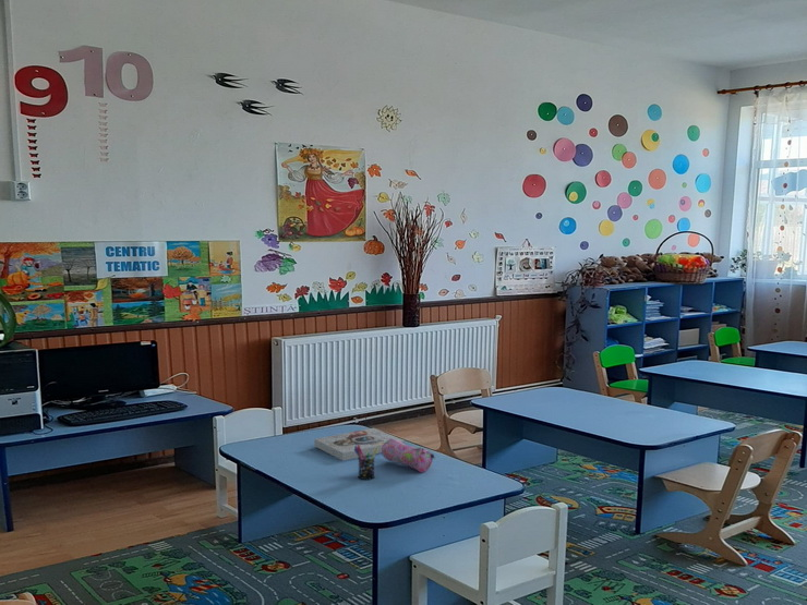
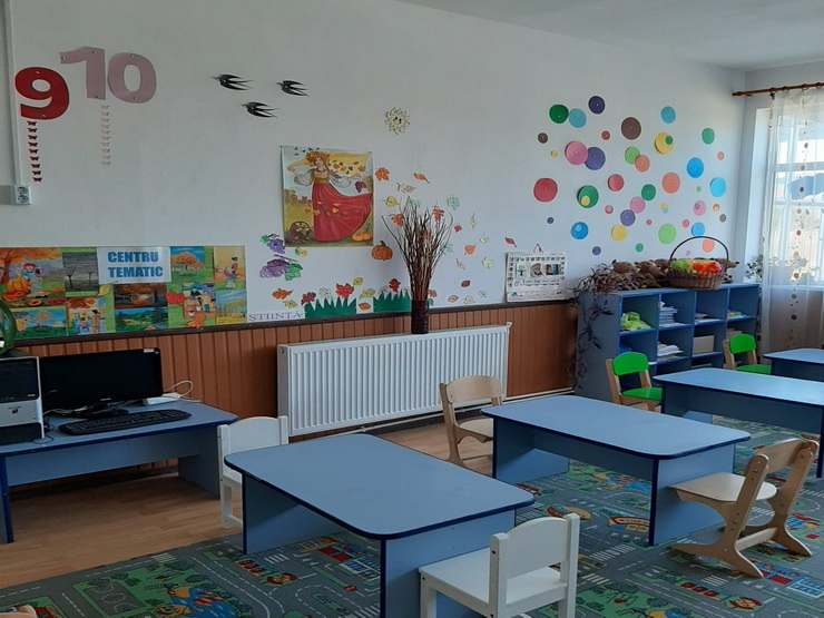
- book (359, 443)
- pencil case (407, 453)
- pen holder (365, 460)
